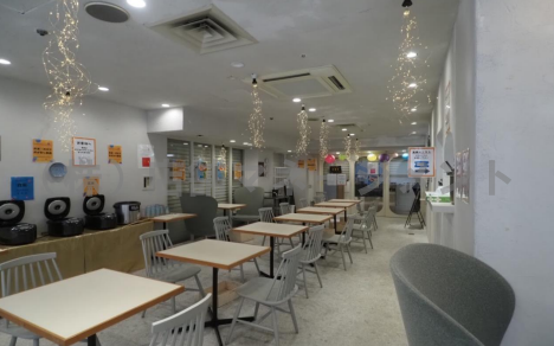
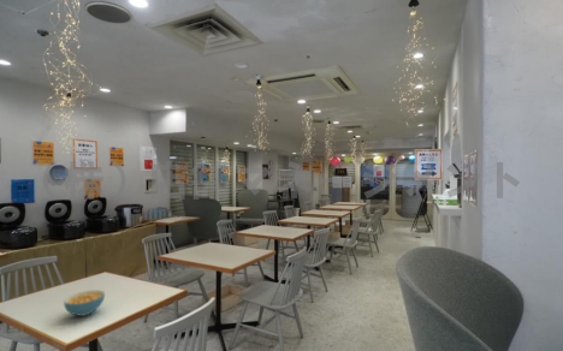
+ cereal bowl (84, 304)
